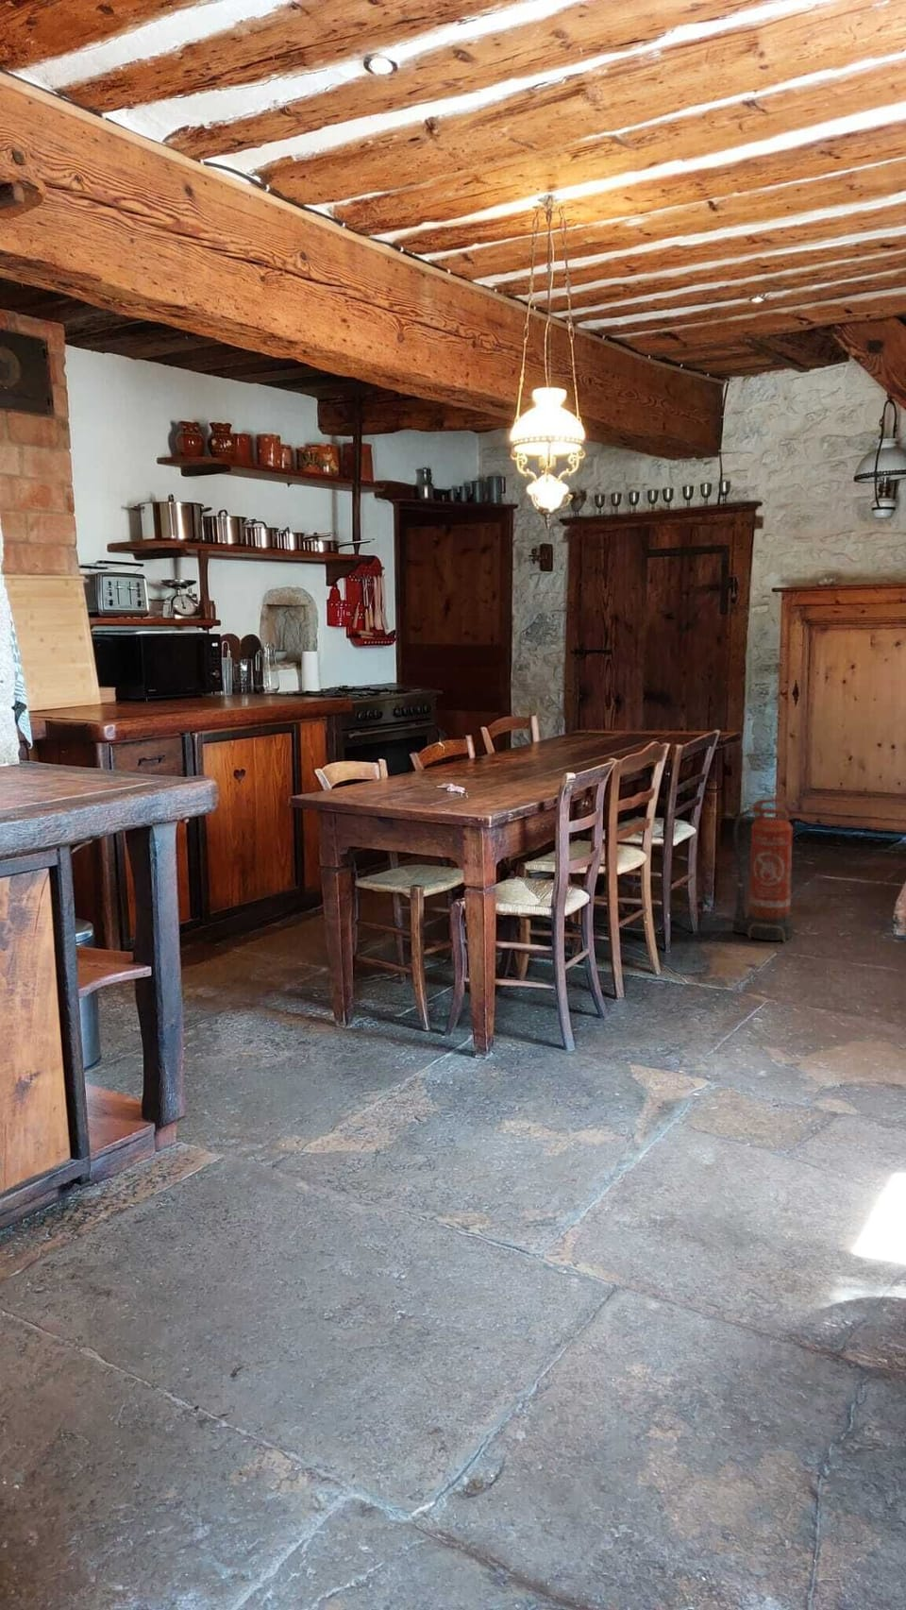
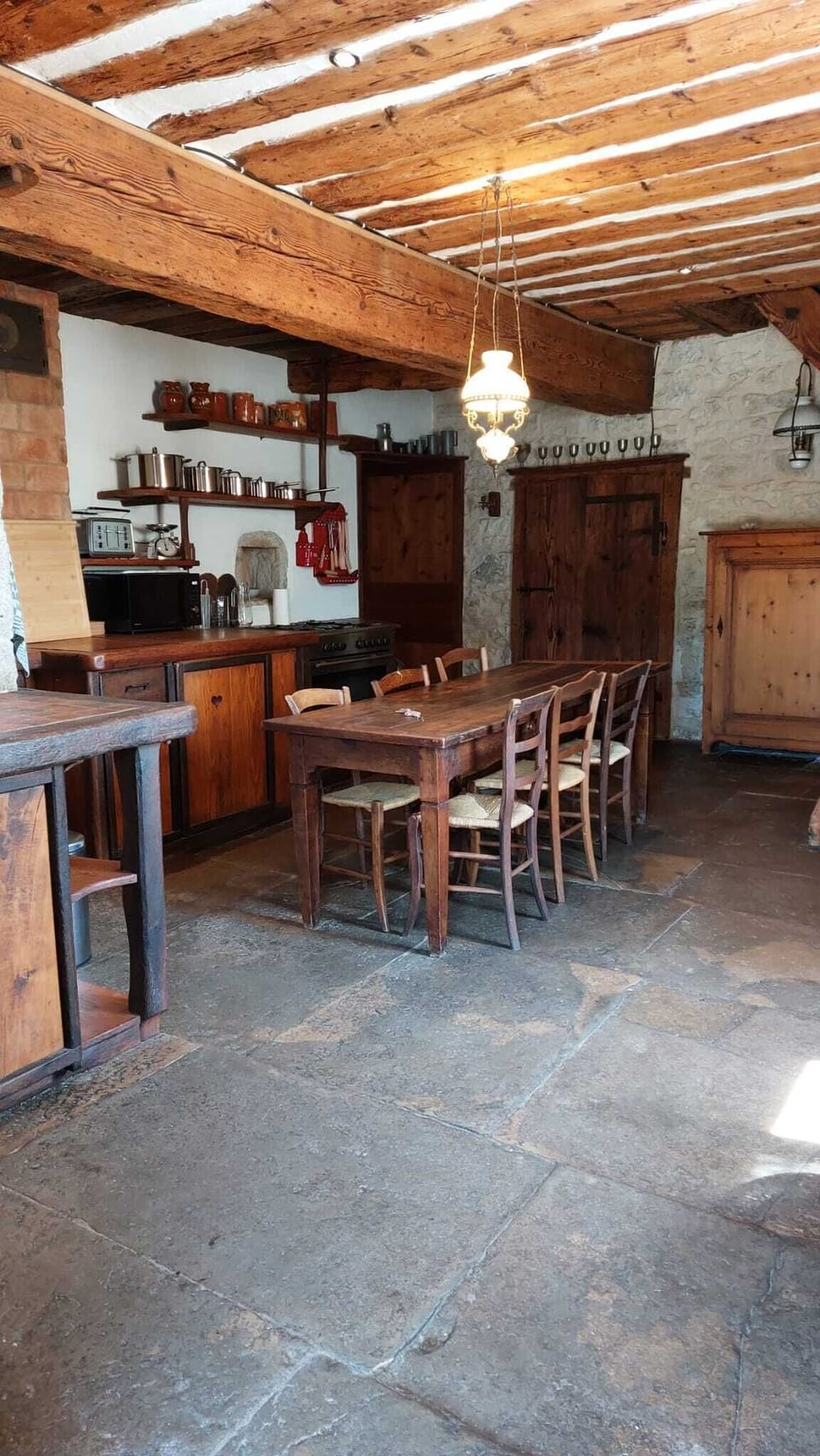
- fire extinguisher (762, 866)
